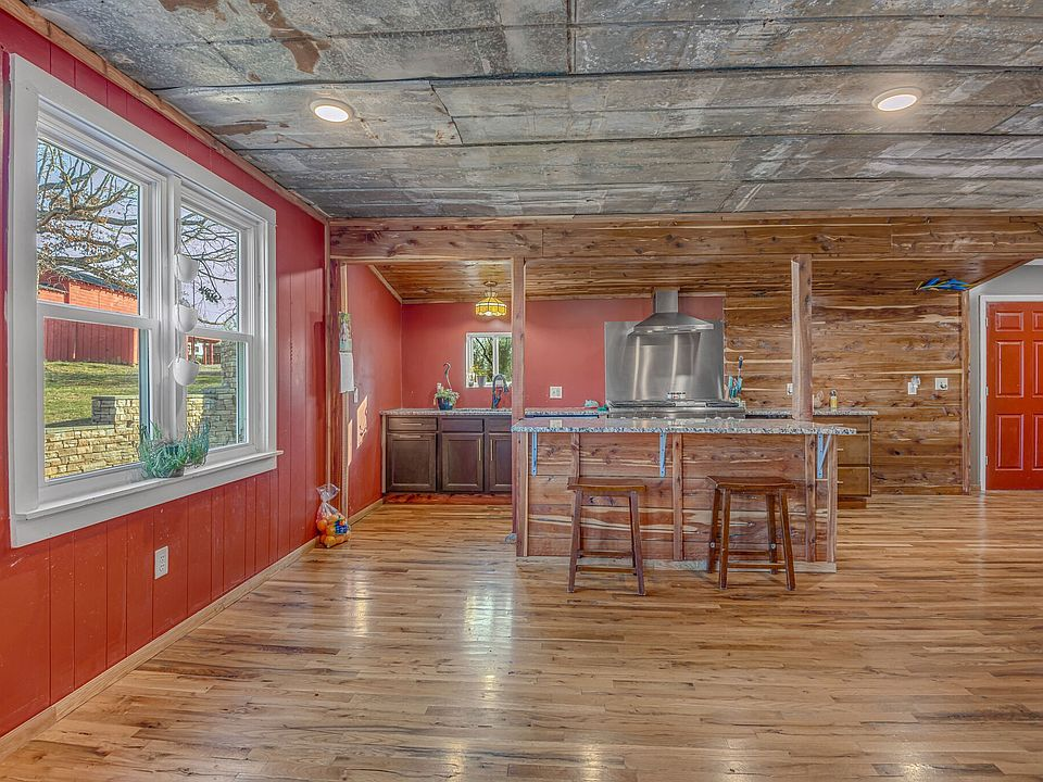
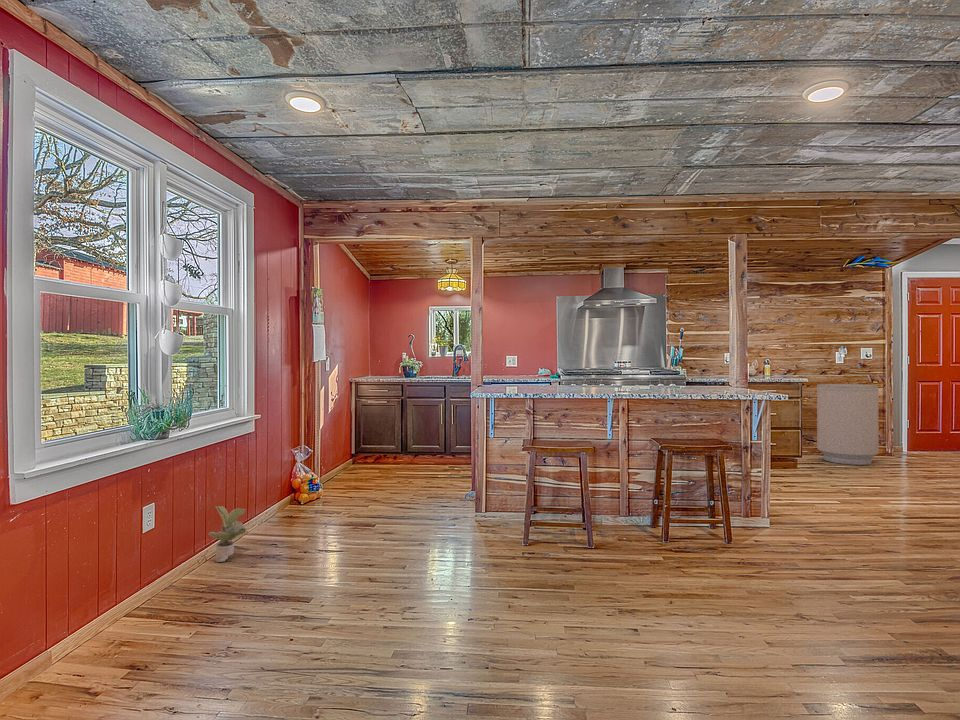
+ potted plant (230, 533)
+ trash can (847, 422)
